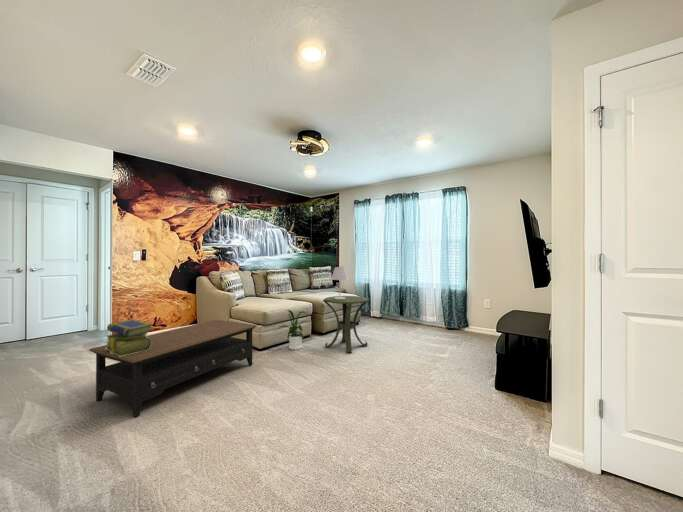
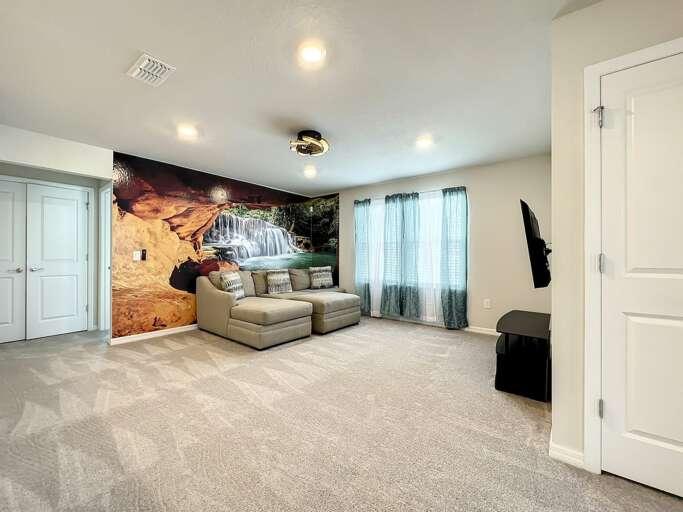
- coffee table (185, 357)
- side table (346, 322)
- stack of books (130, 335)
- table lamp (339, 283)
- house plant (295, 328)
